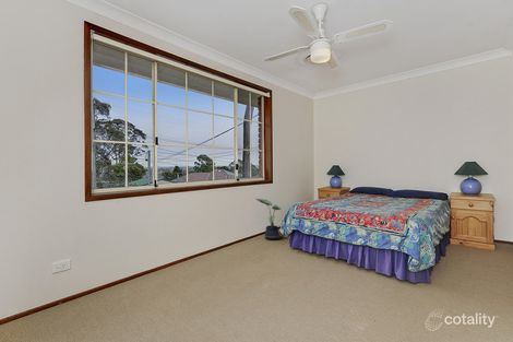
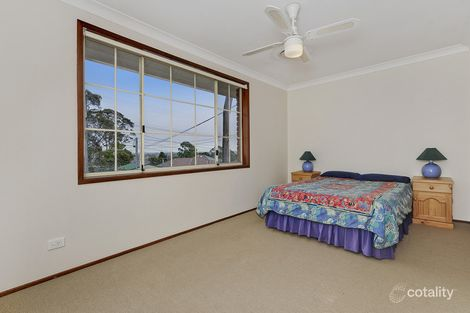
- potted plant (273, 217)
